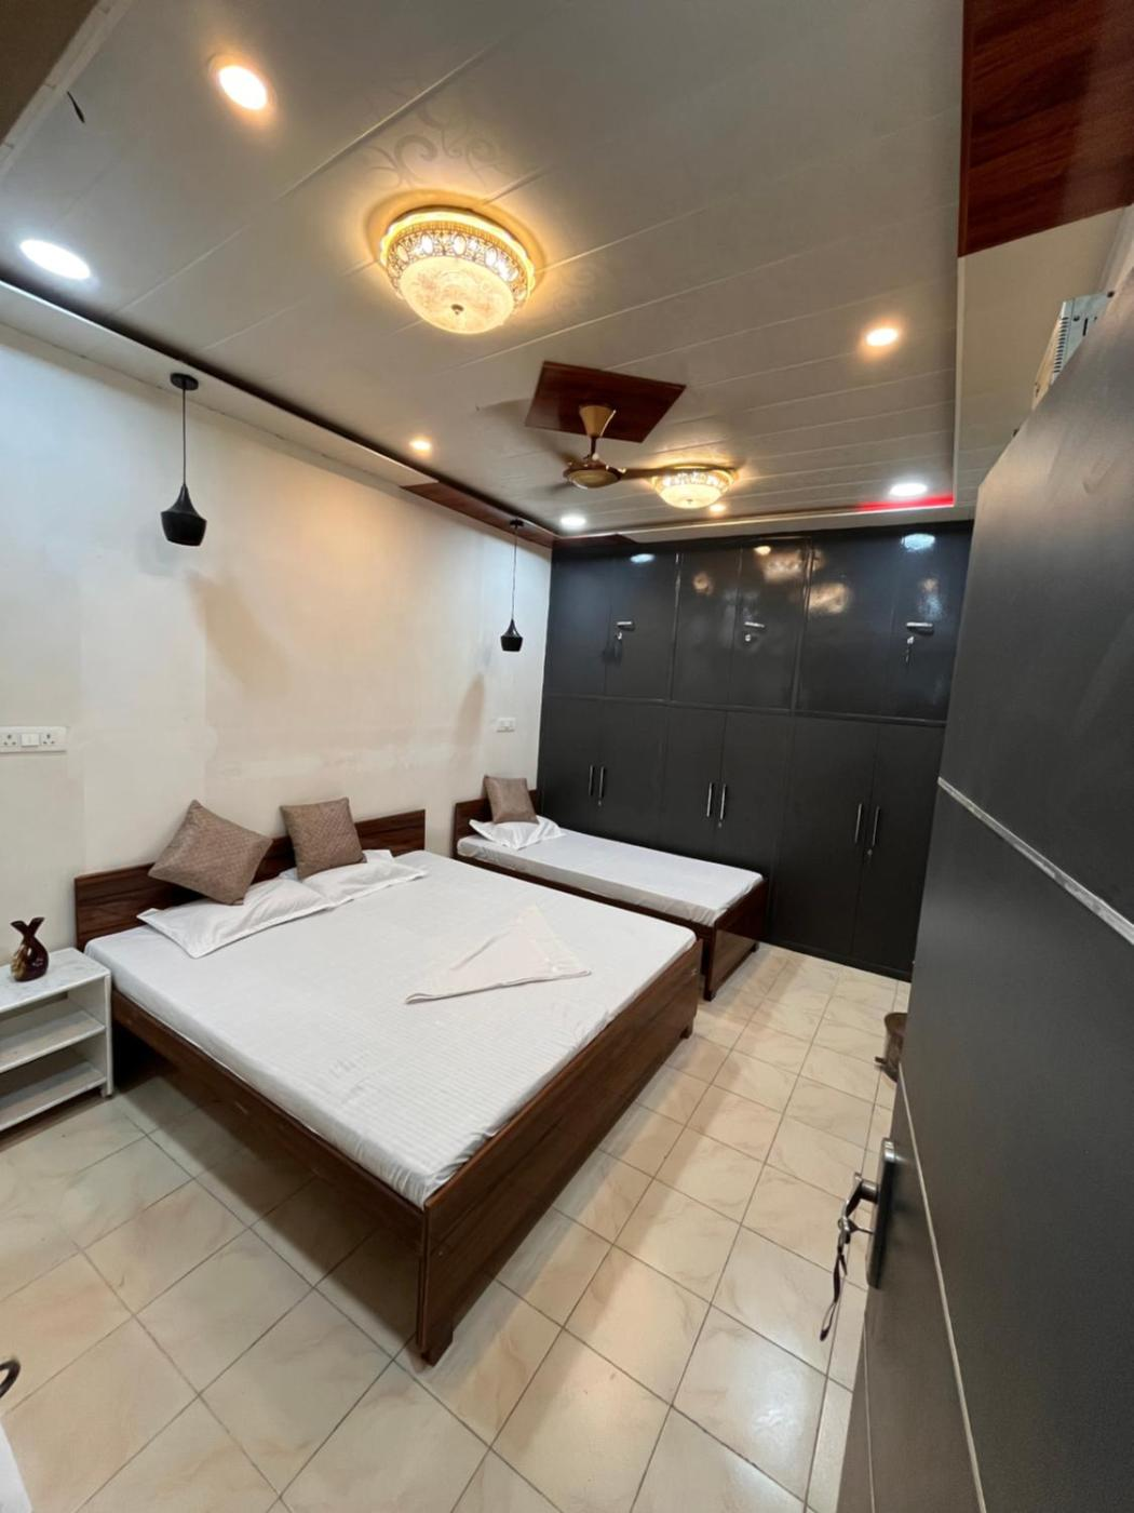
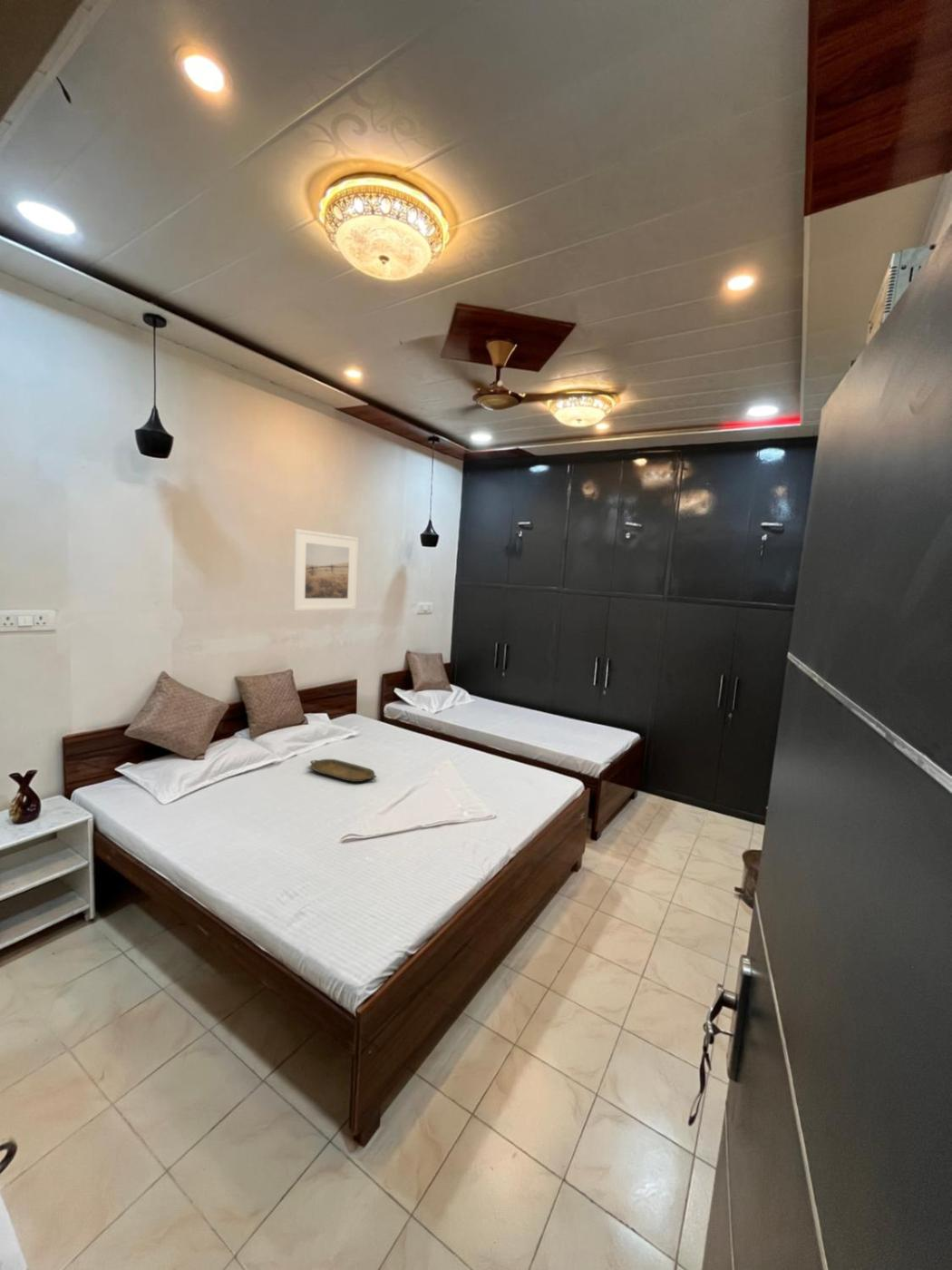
+ serving tray (342, 770)
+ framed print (327, 572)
